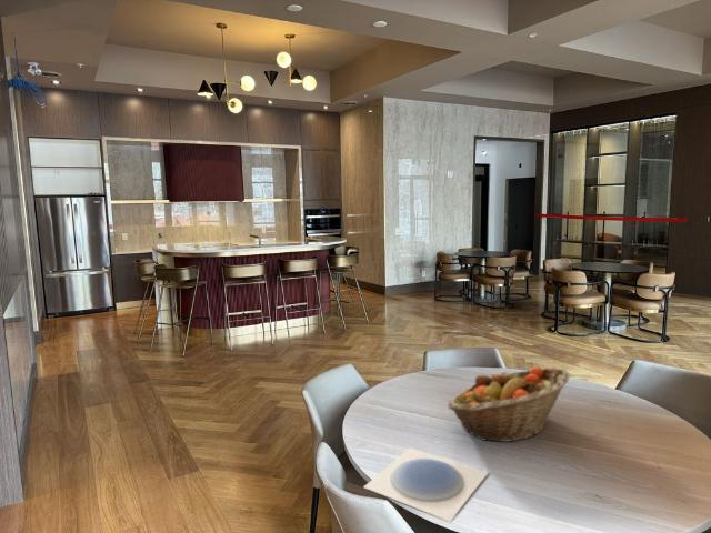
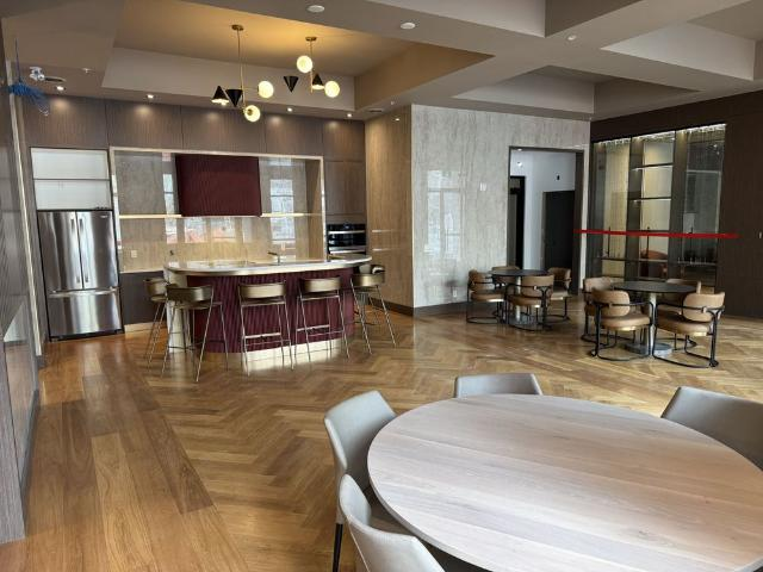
- plate (427, 475)
- fruit basket (508, 398)
